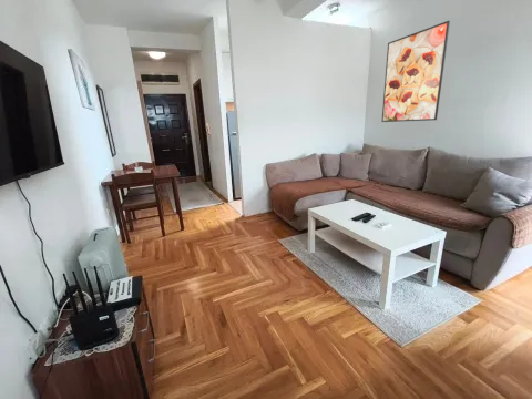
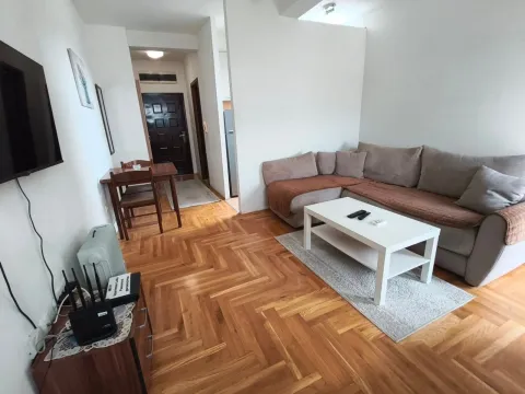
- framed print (410, 79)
